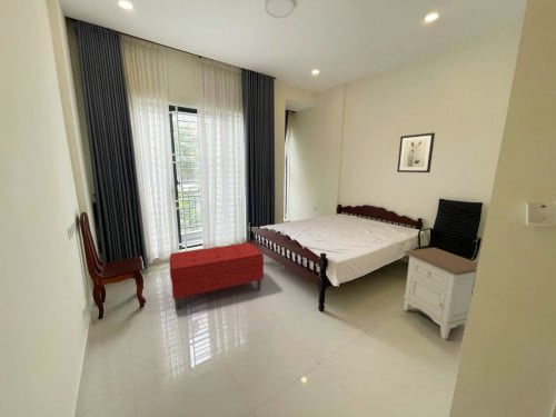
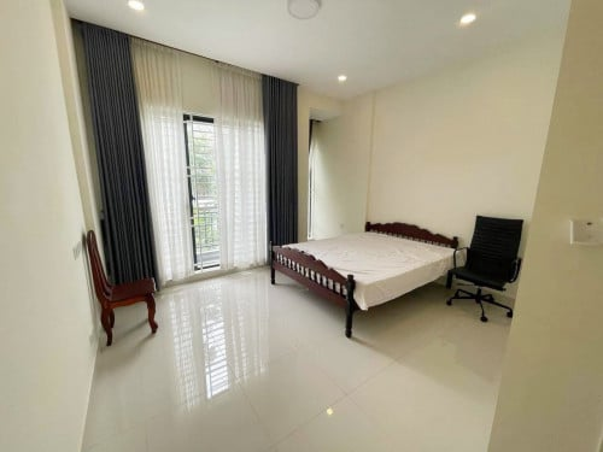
- wall art (415, 153)
- nightstand (438, 289)
- bench (217, 271)
